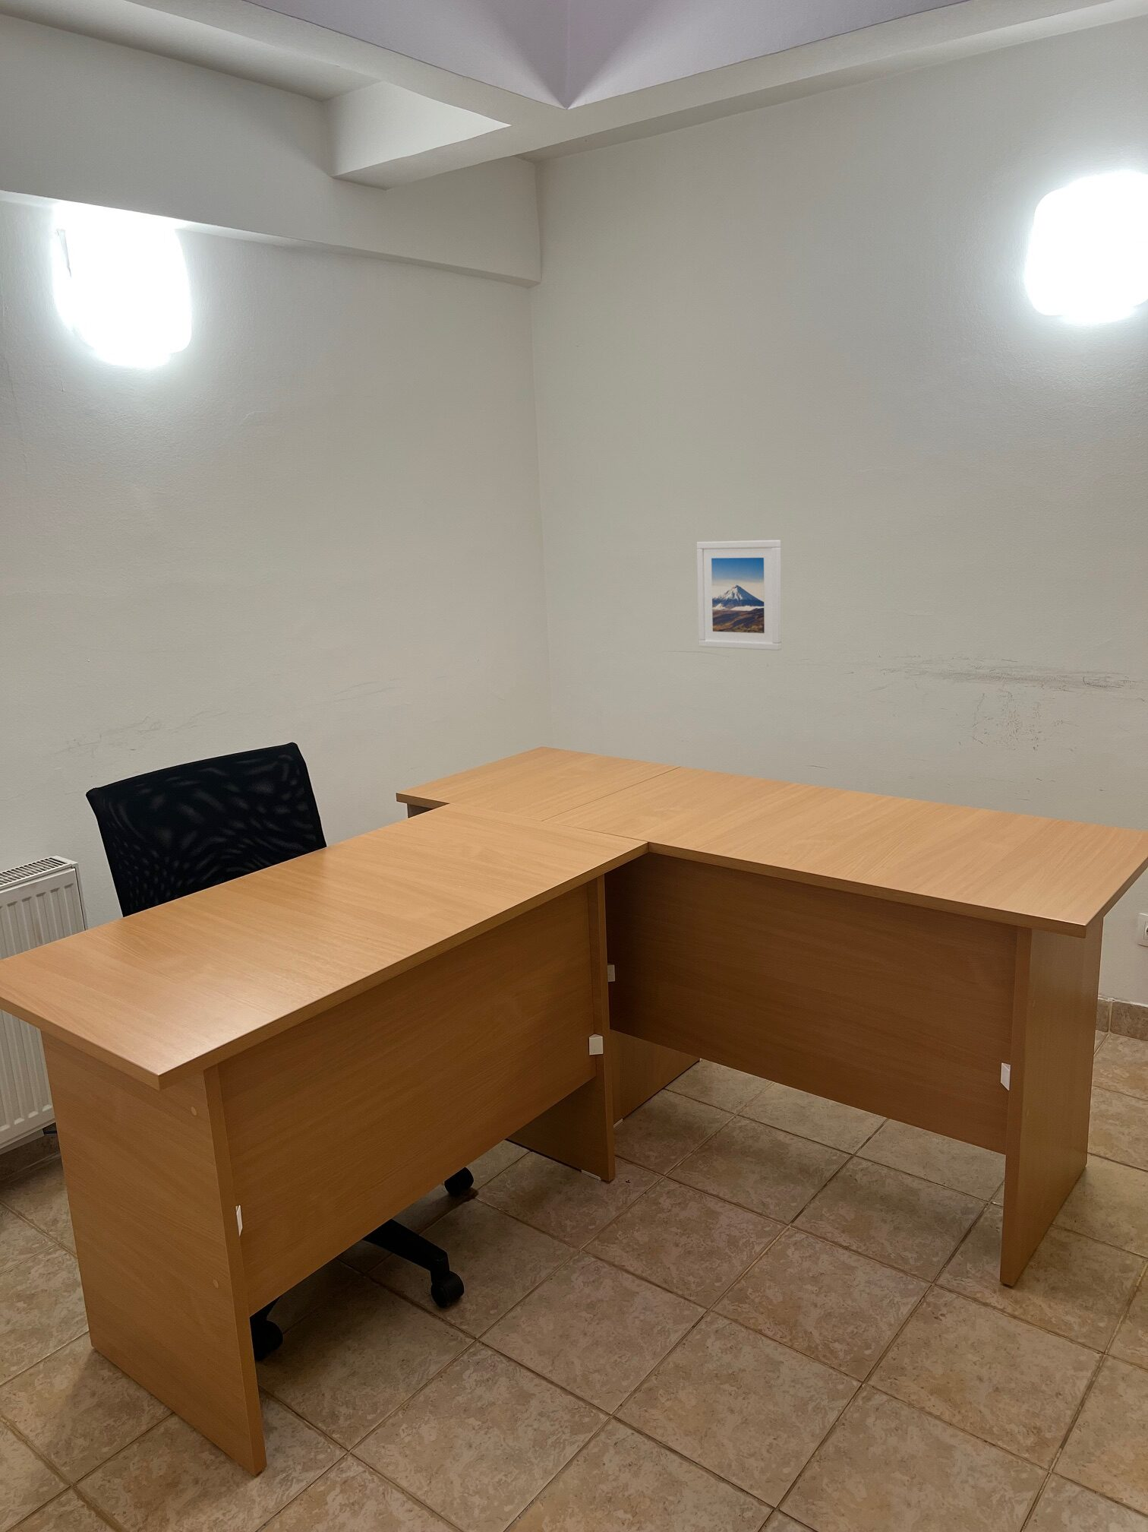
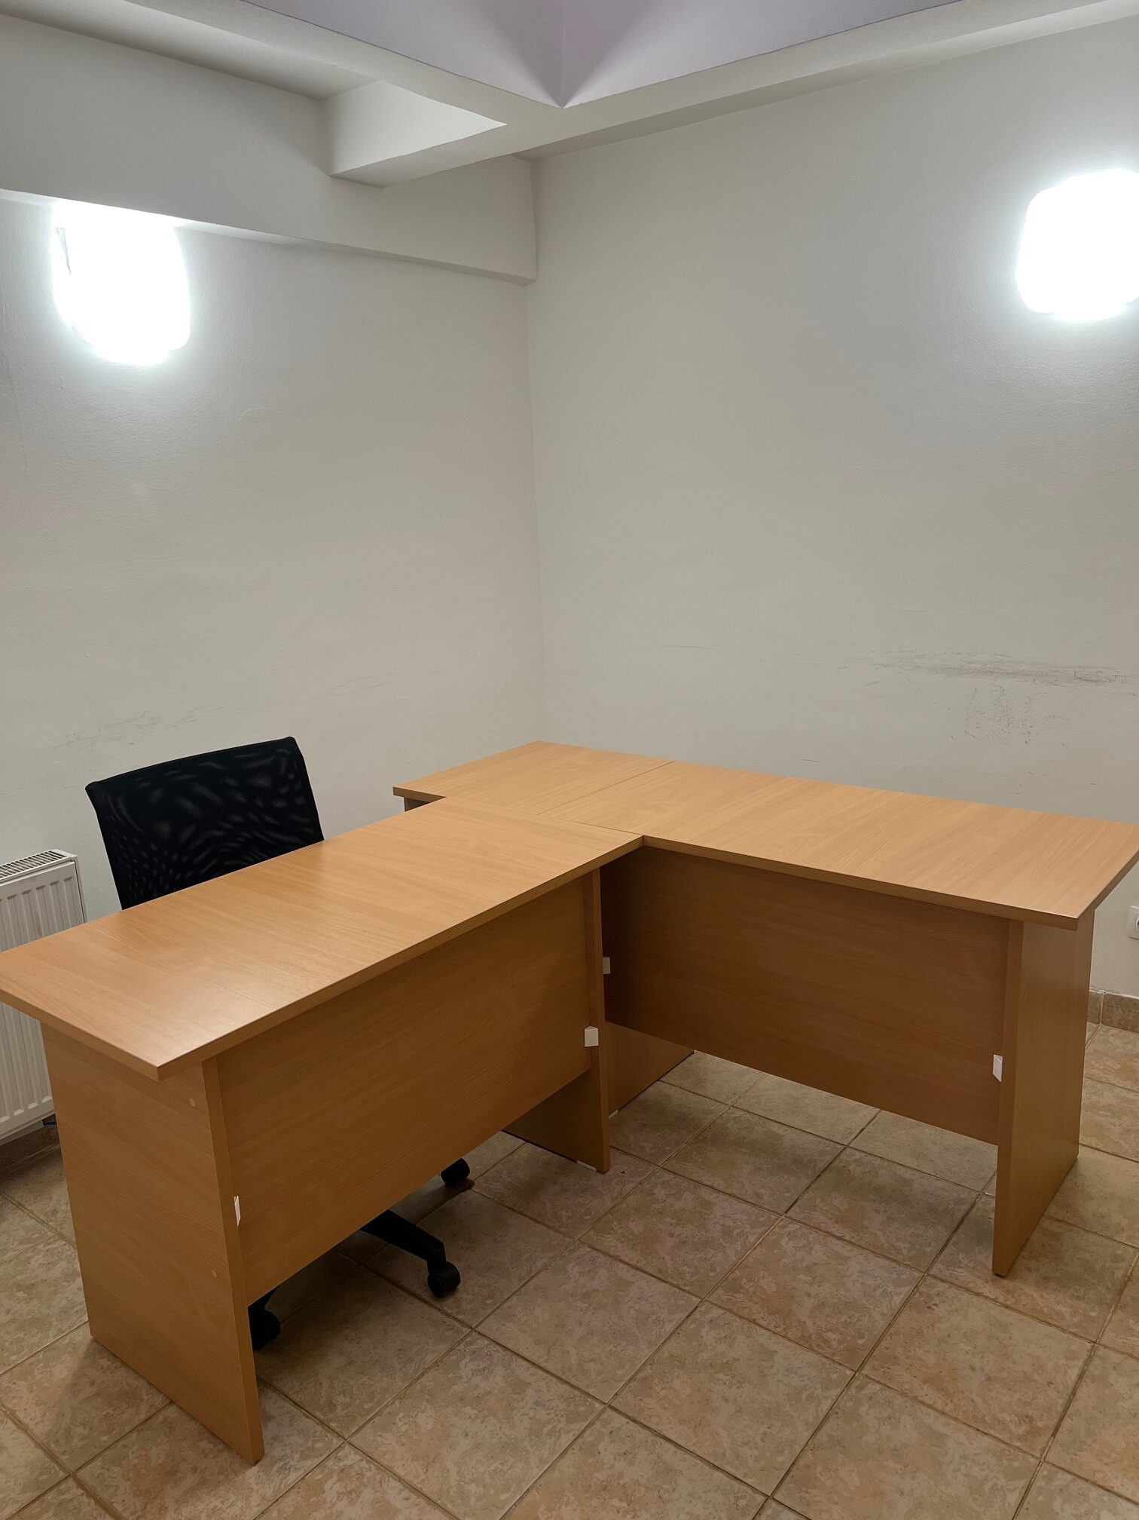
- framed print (738, 595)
